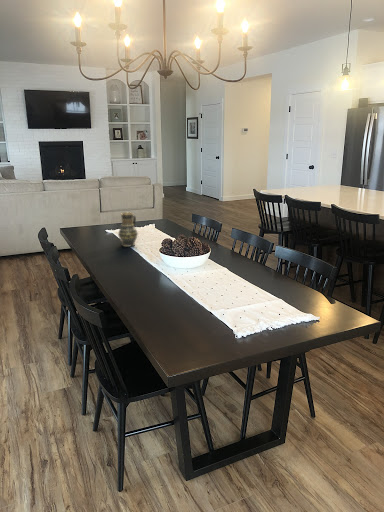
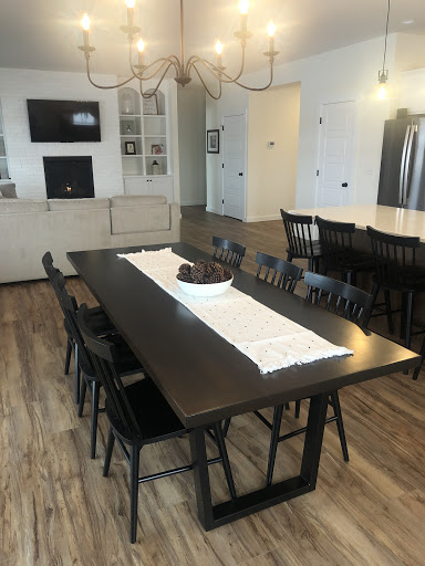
- vase (127, 229)
